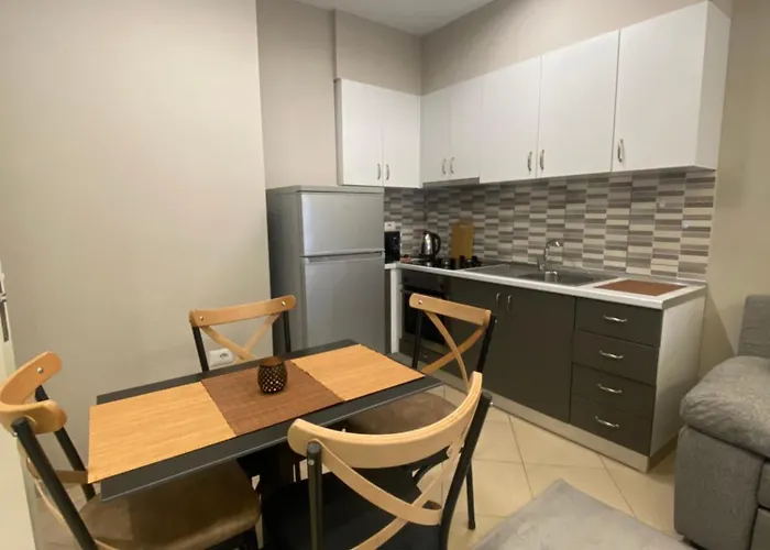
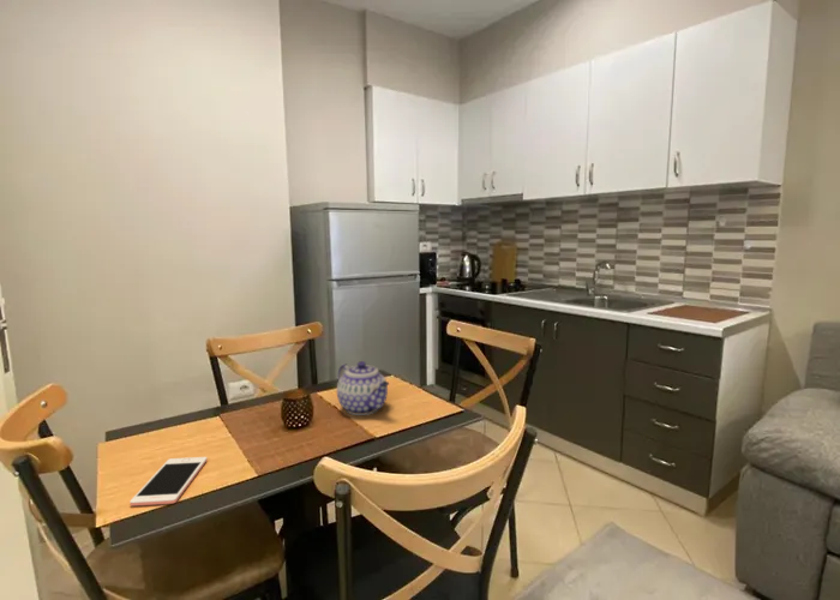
+ cell phone (172, 479)
+ teapot (361, 385)
